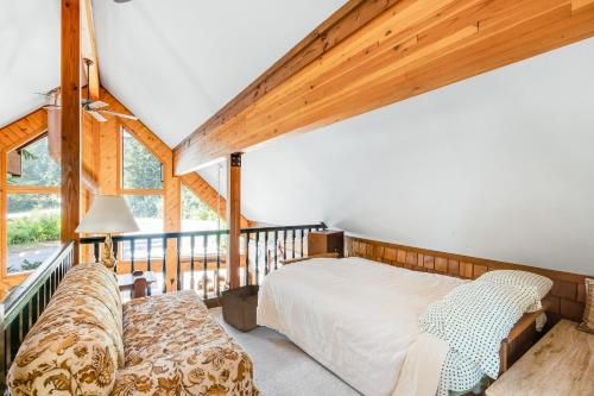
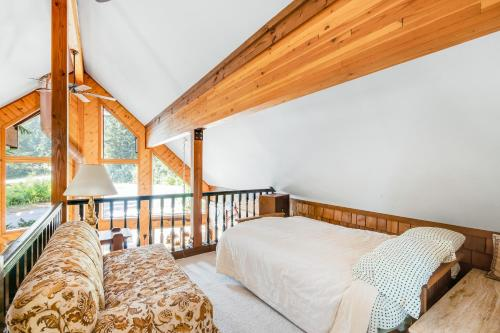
- storage bin (248, 306)
